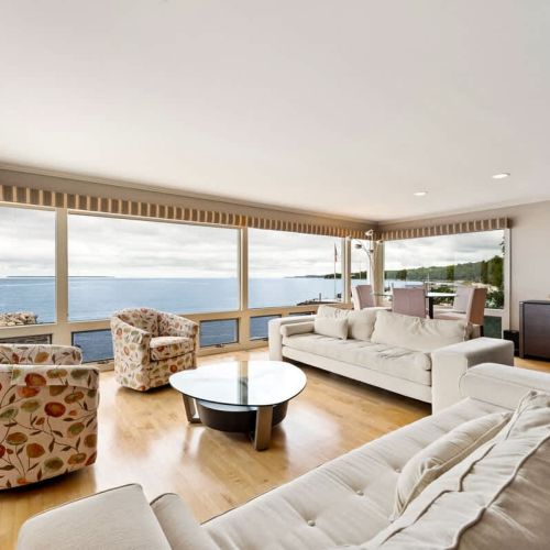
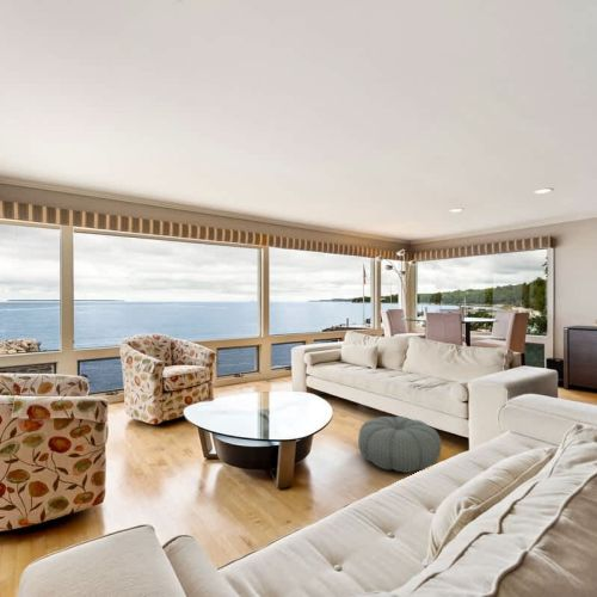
+ pouf (398, 441)
